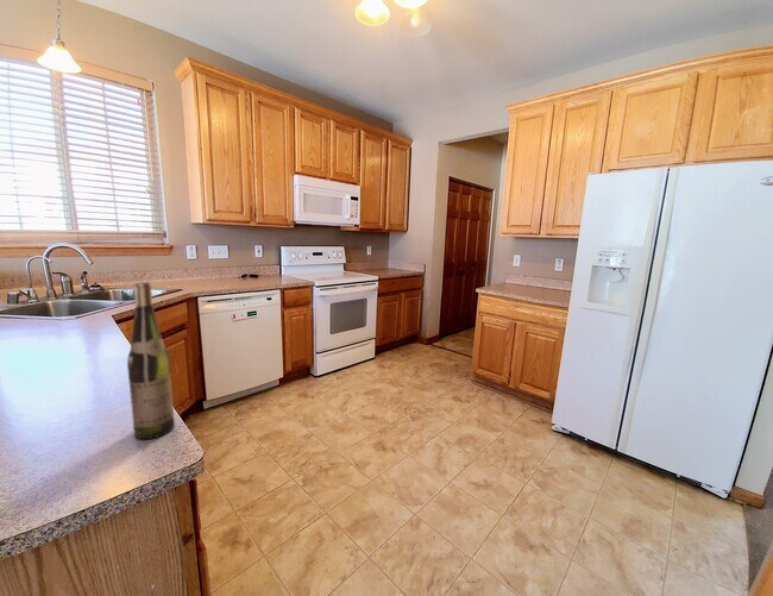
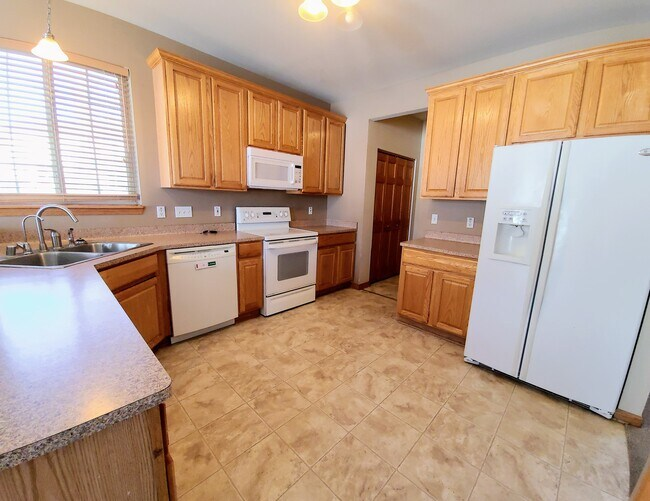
- wine bottle (149, 358)
